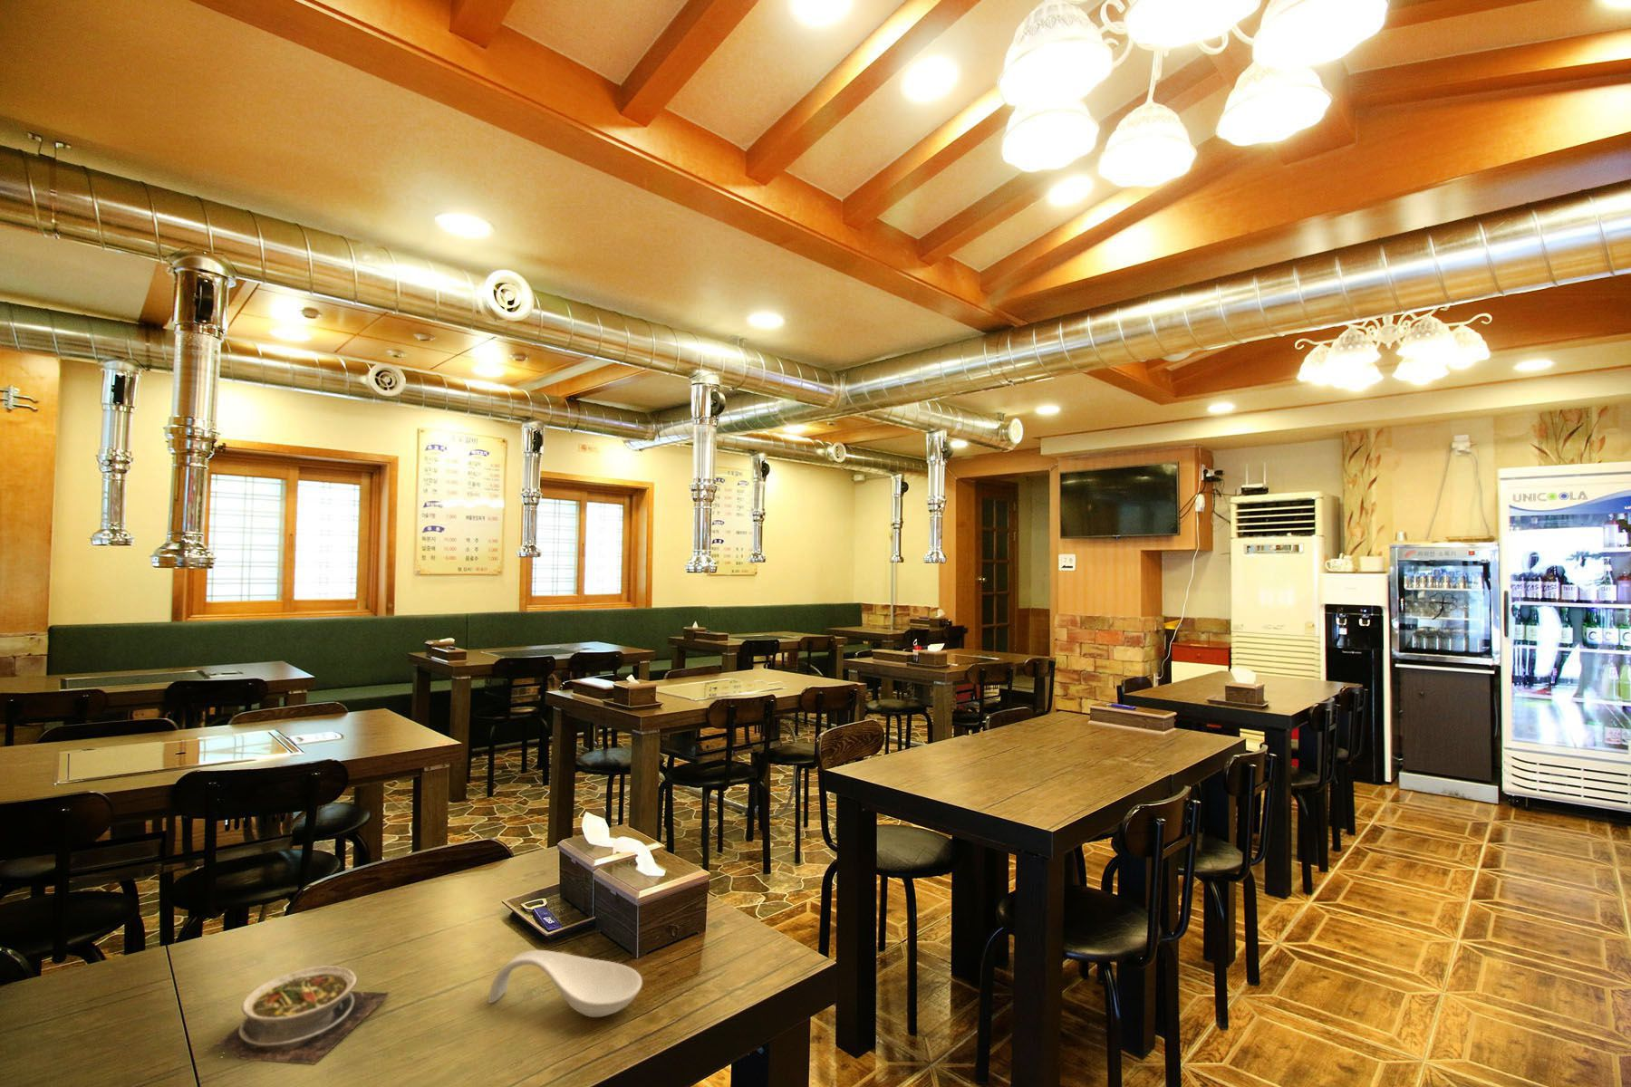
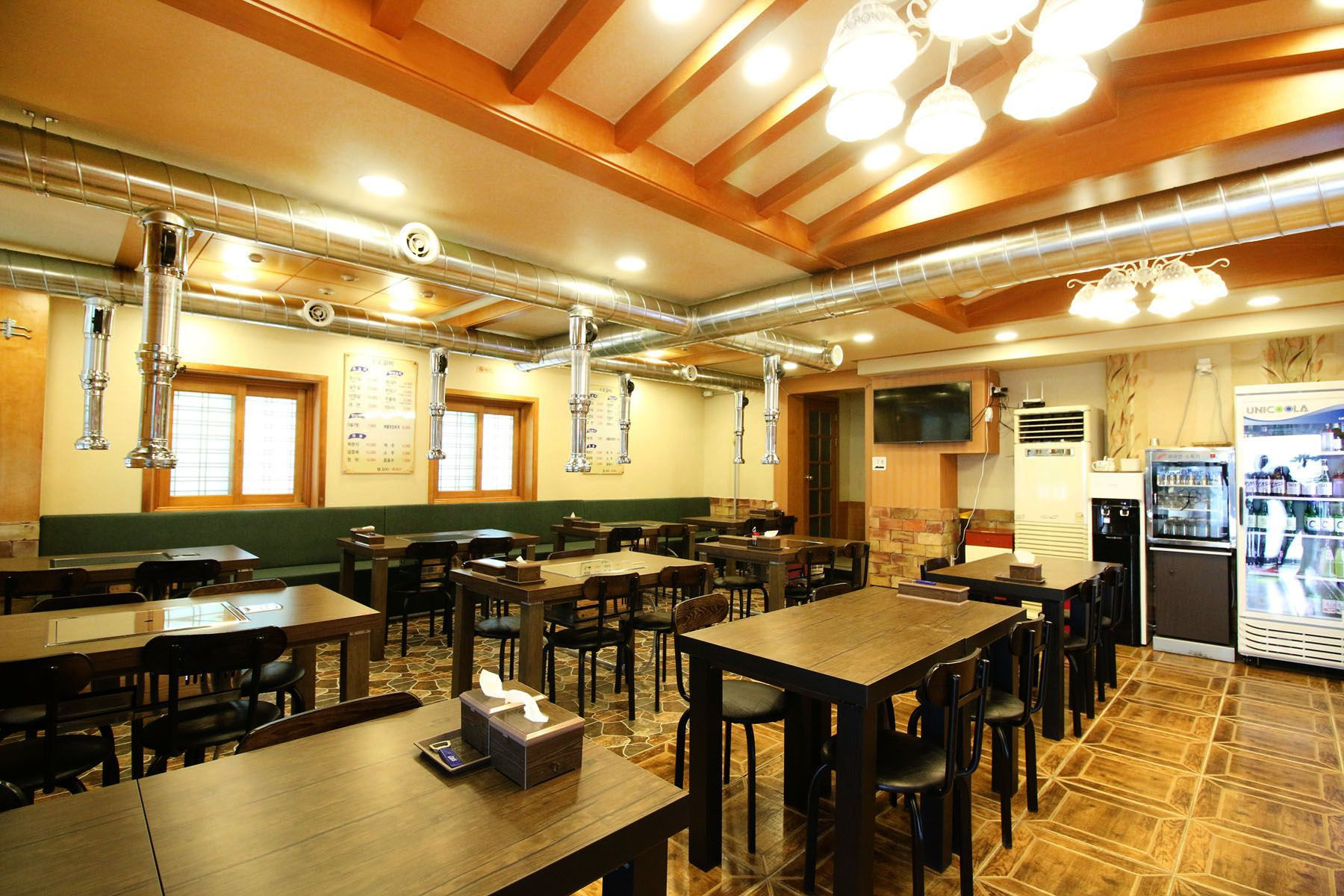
- soup bowl (302, 1002)
- spoon rest (566, 980)
